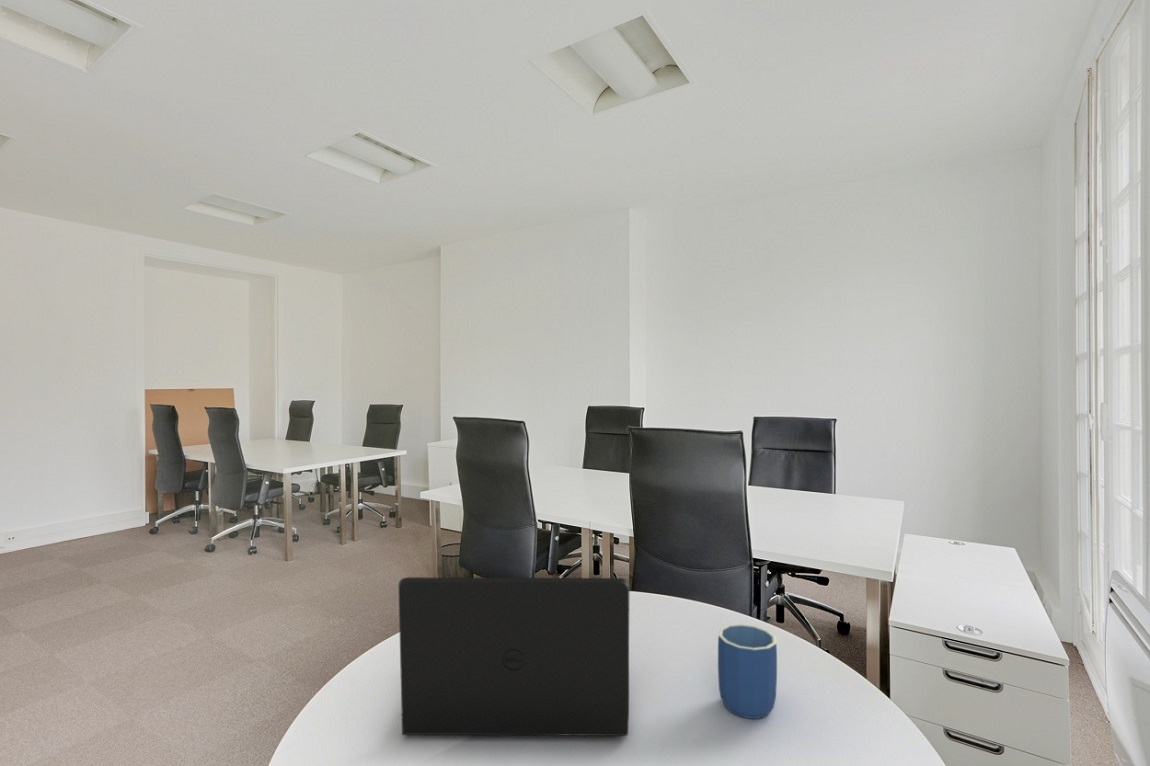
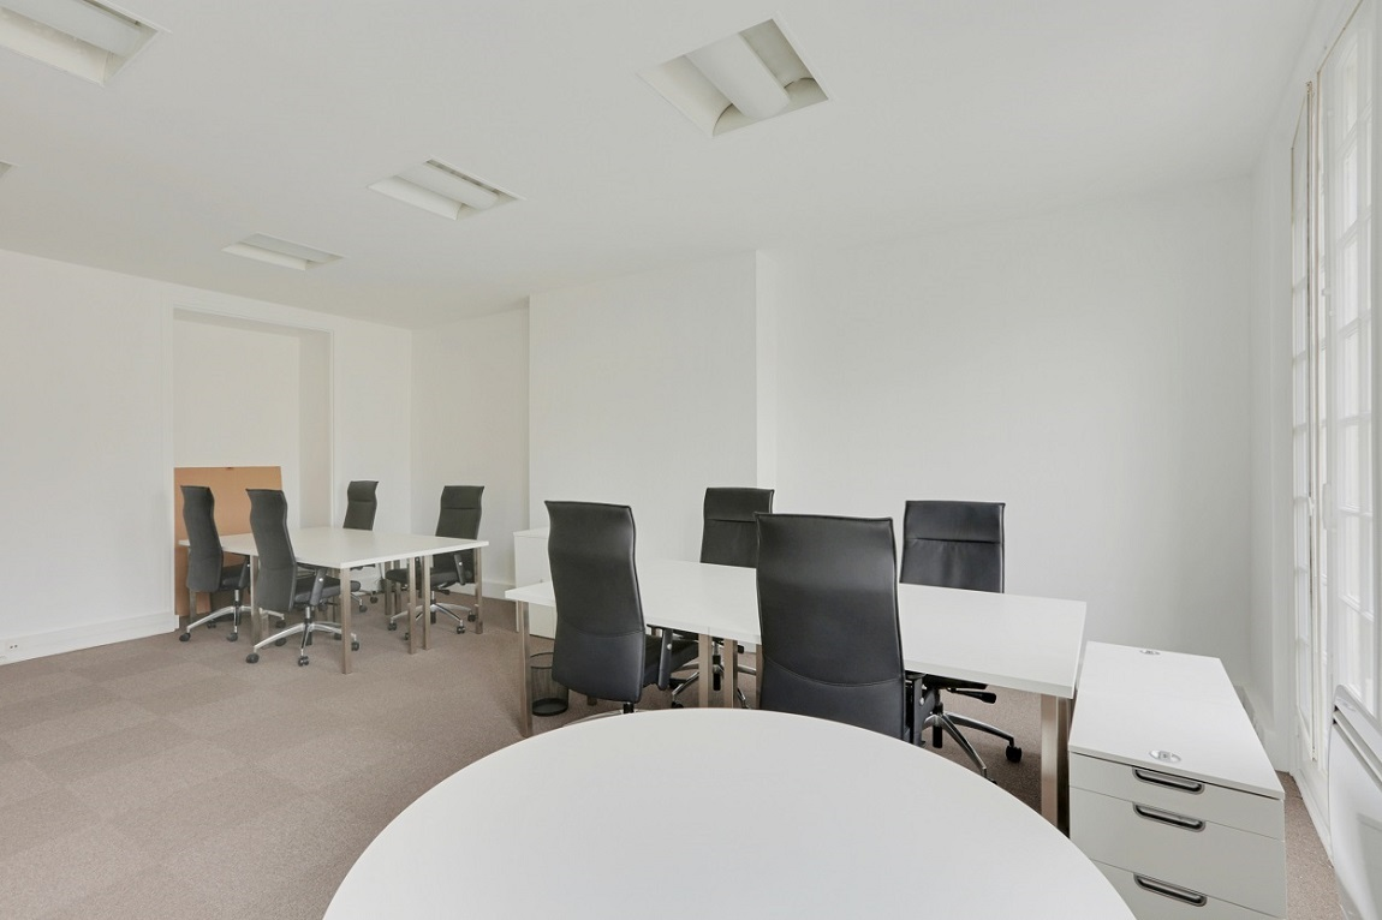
- laptop (522, 625)
- mug (750, 668)
